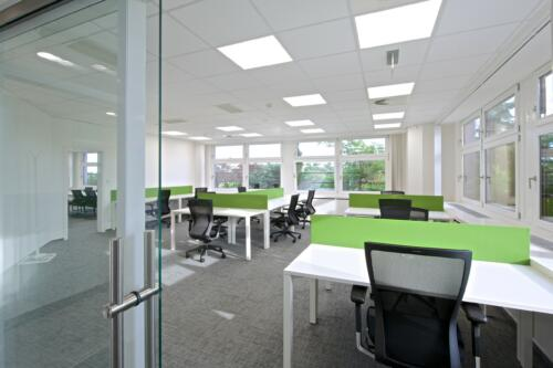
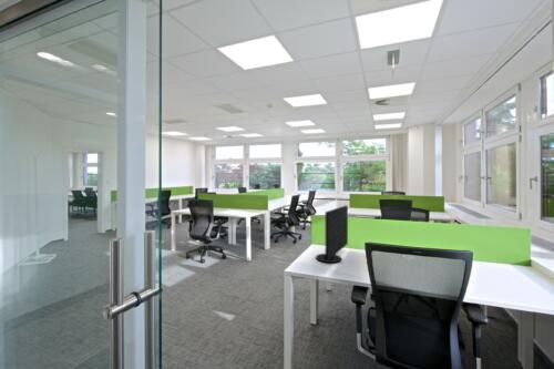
+ computer monitor (328, 233)
